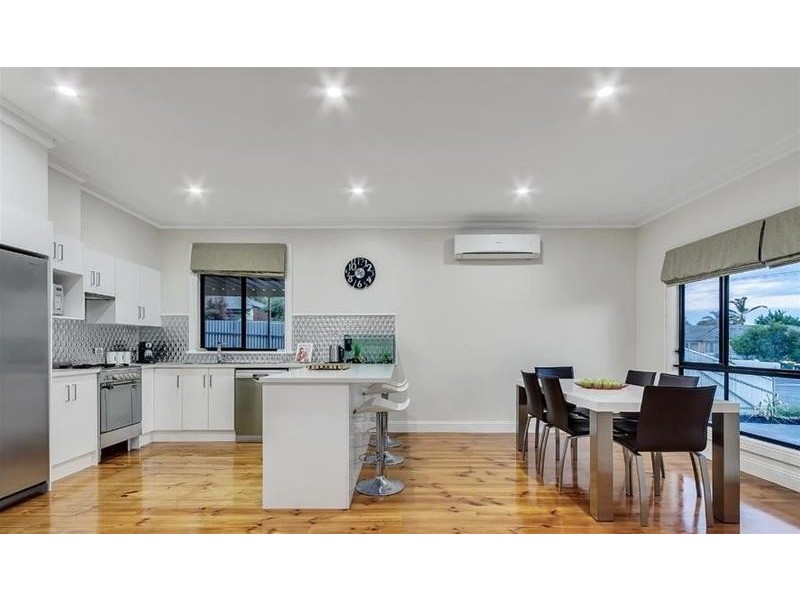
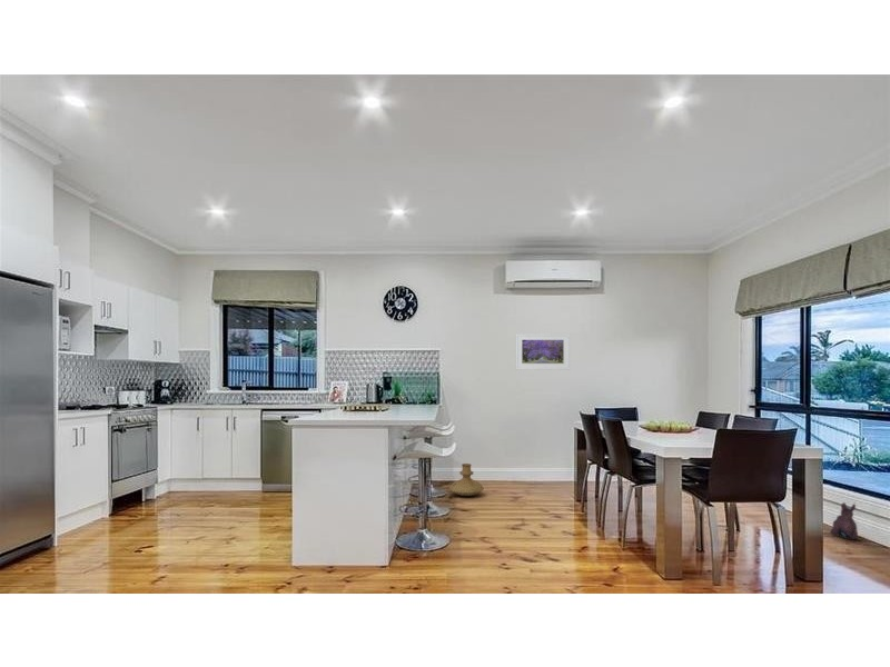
+ vase (466, 479)
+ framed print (542, 351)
+ plush toy (849, 520)
